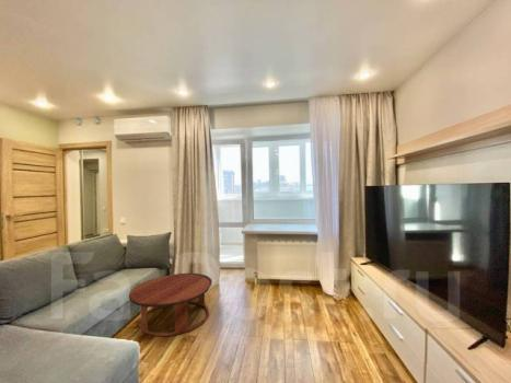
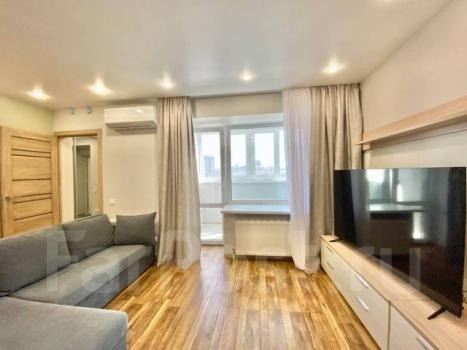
- coffee table (175, 300)
